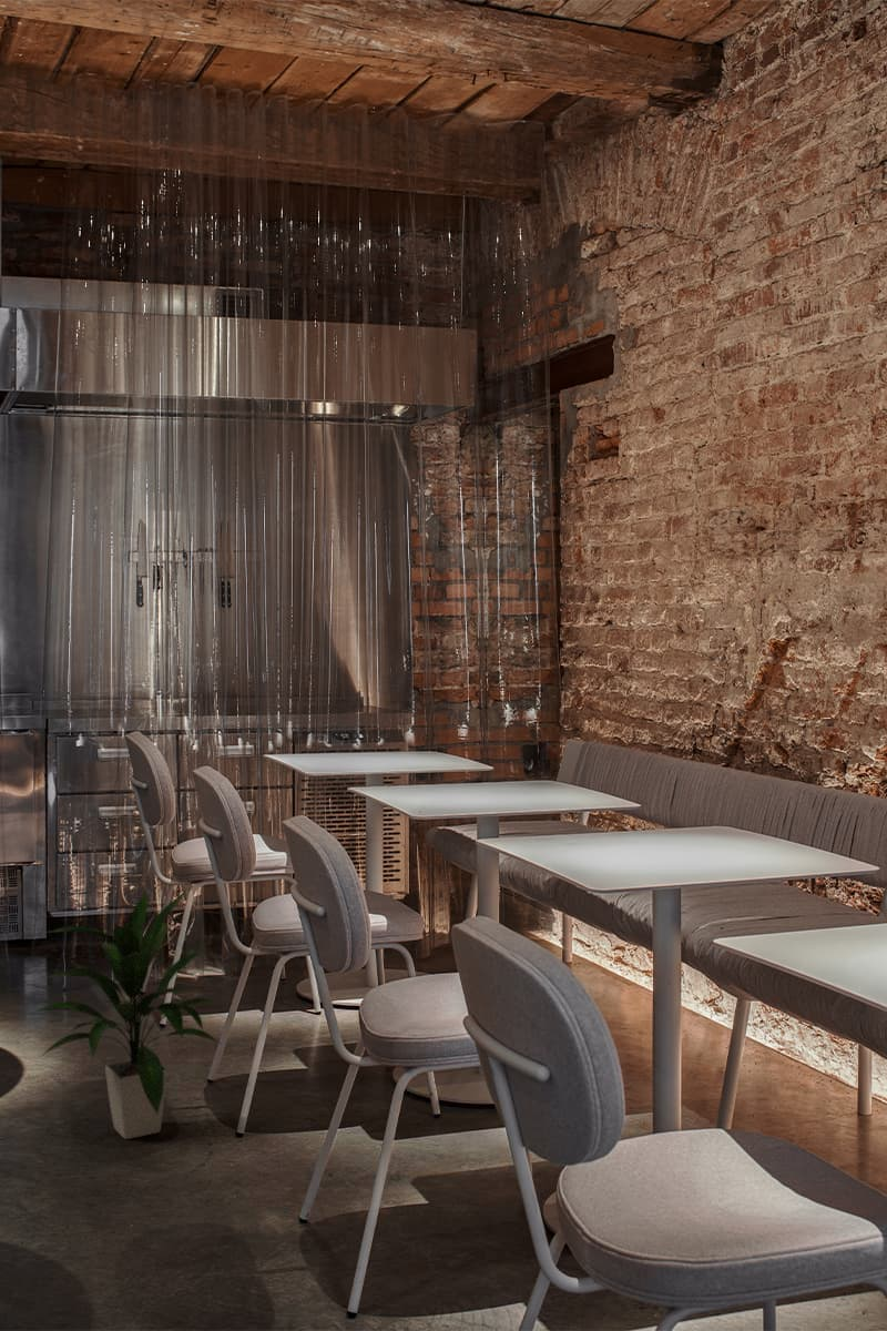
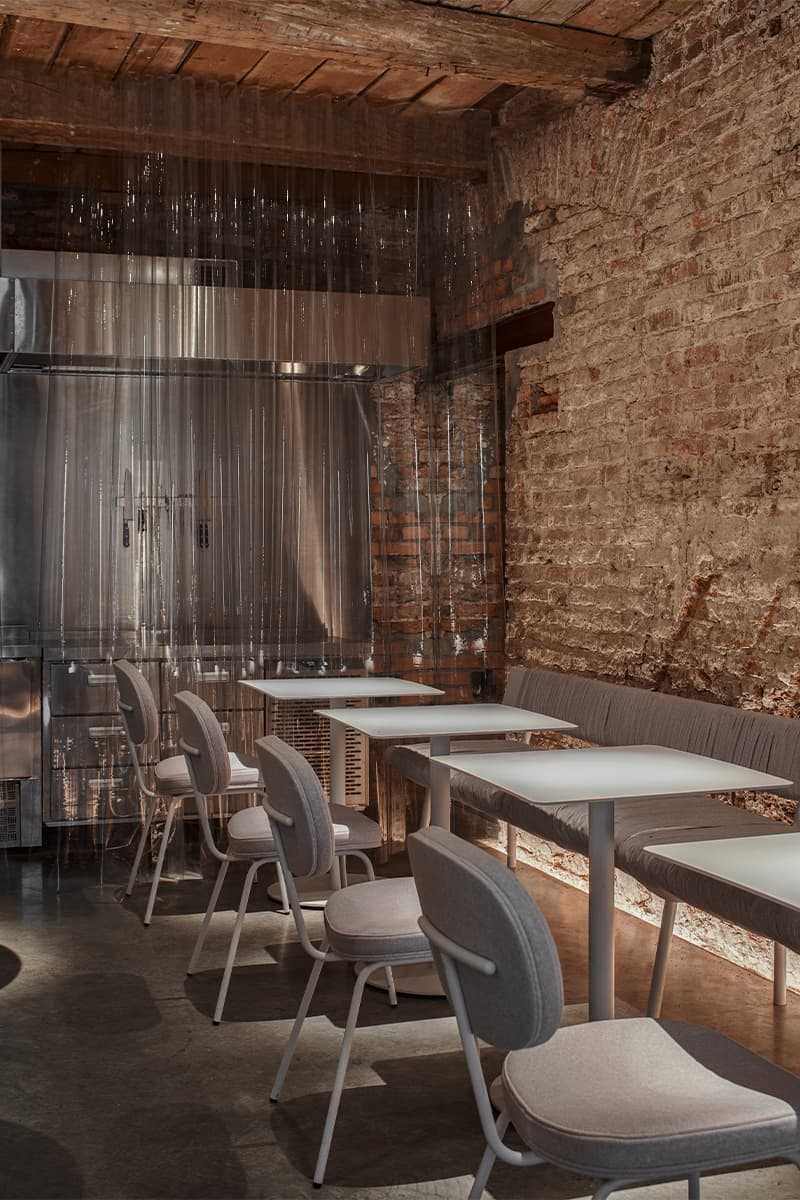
- indoor plant (132, 1014)
